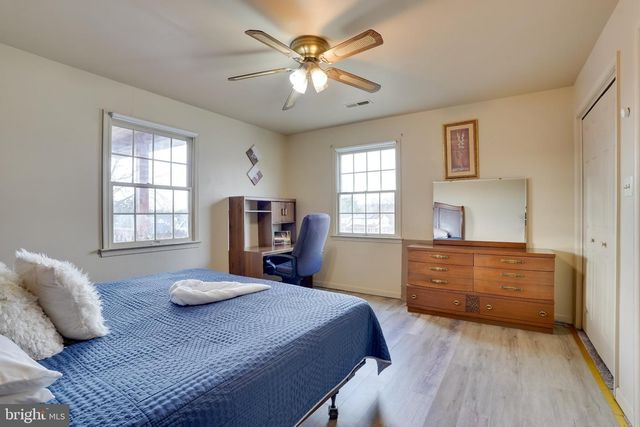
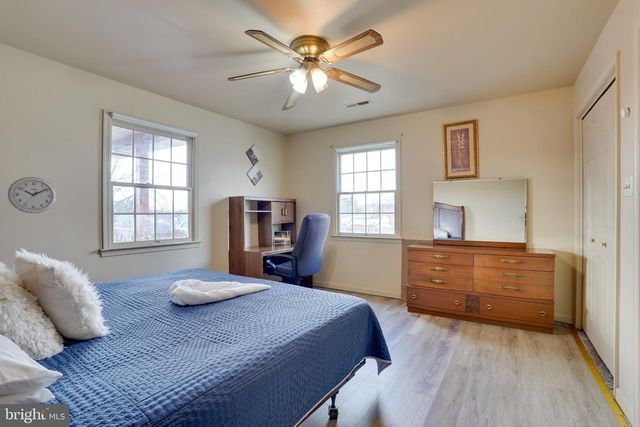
+ wall clock (33, 195)
